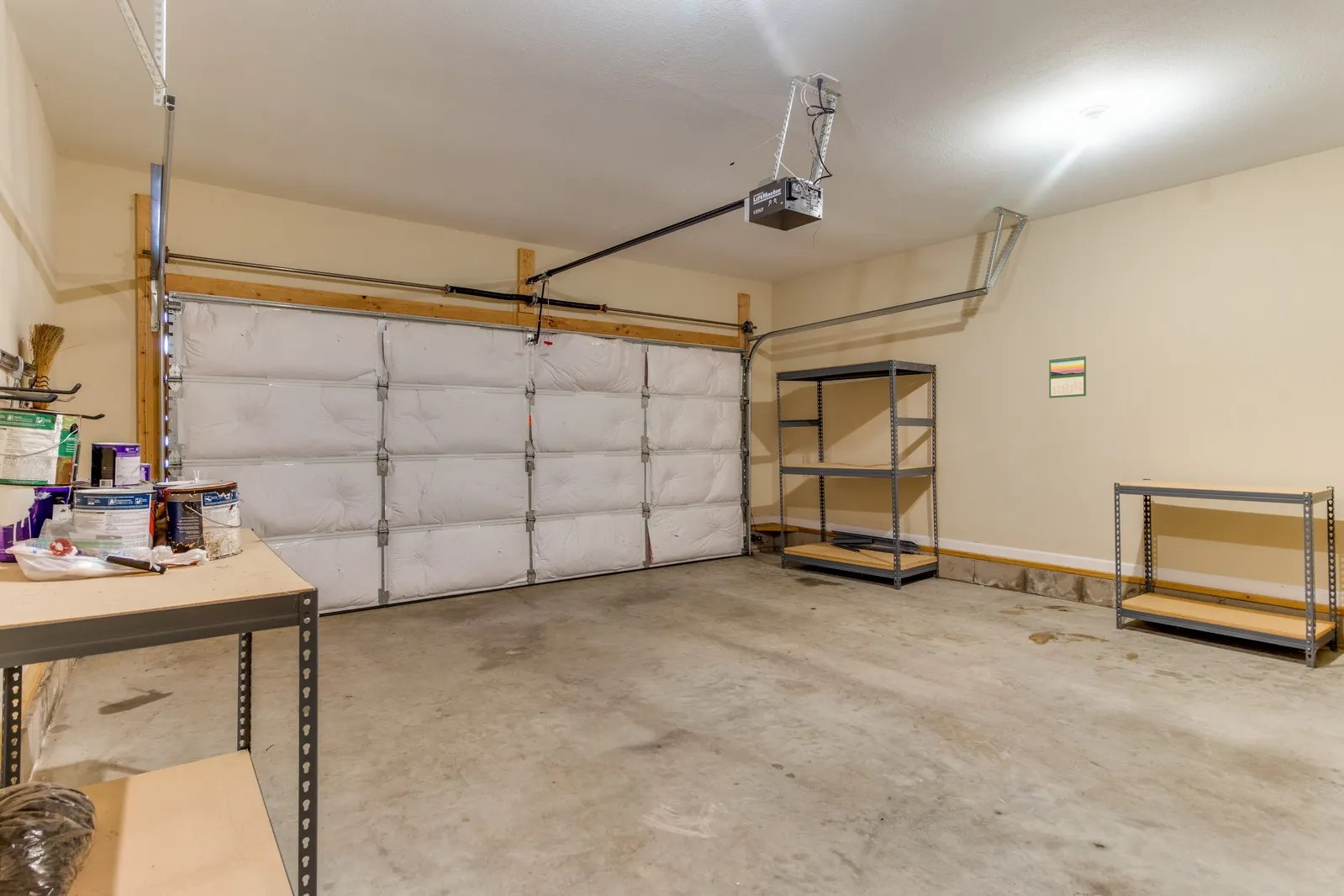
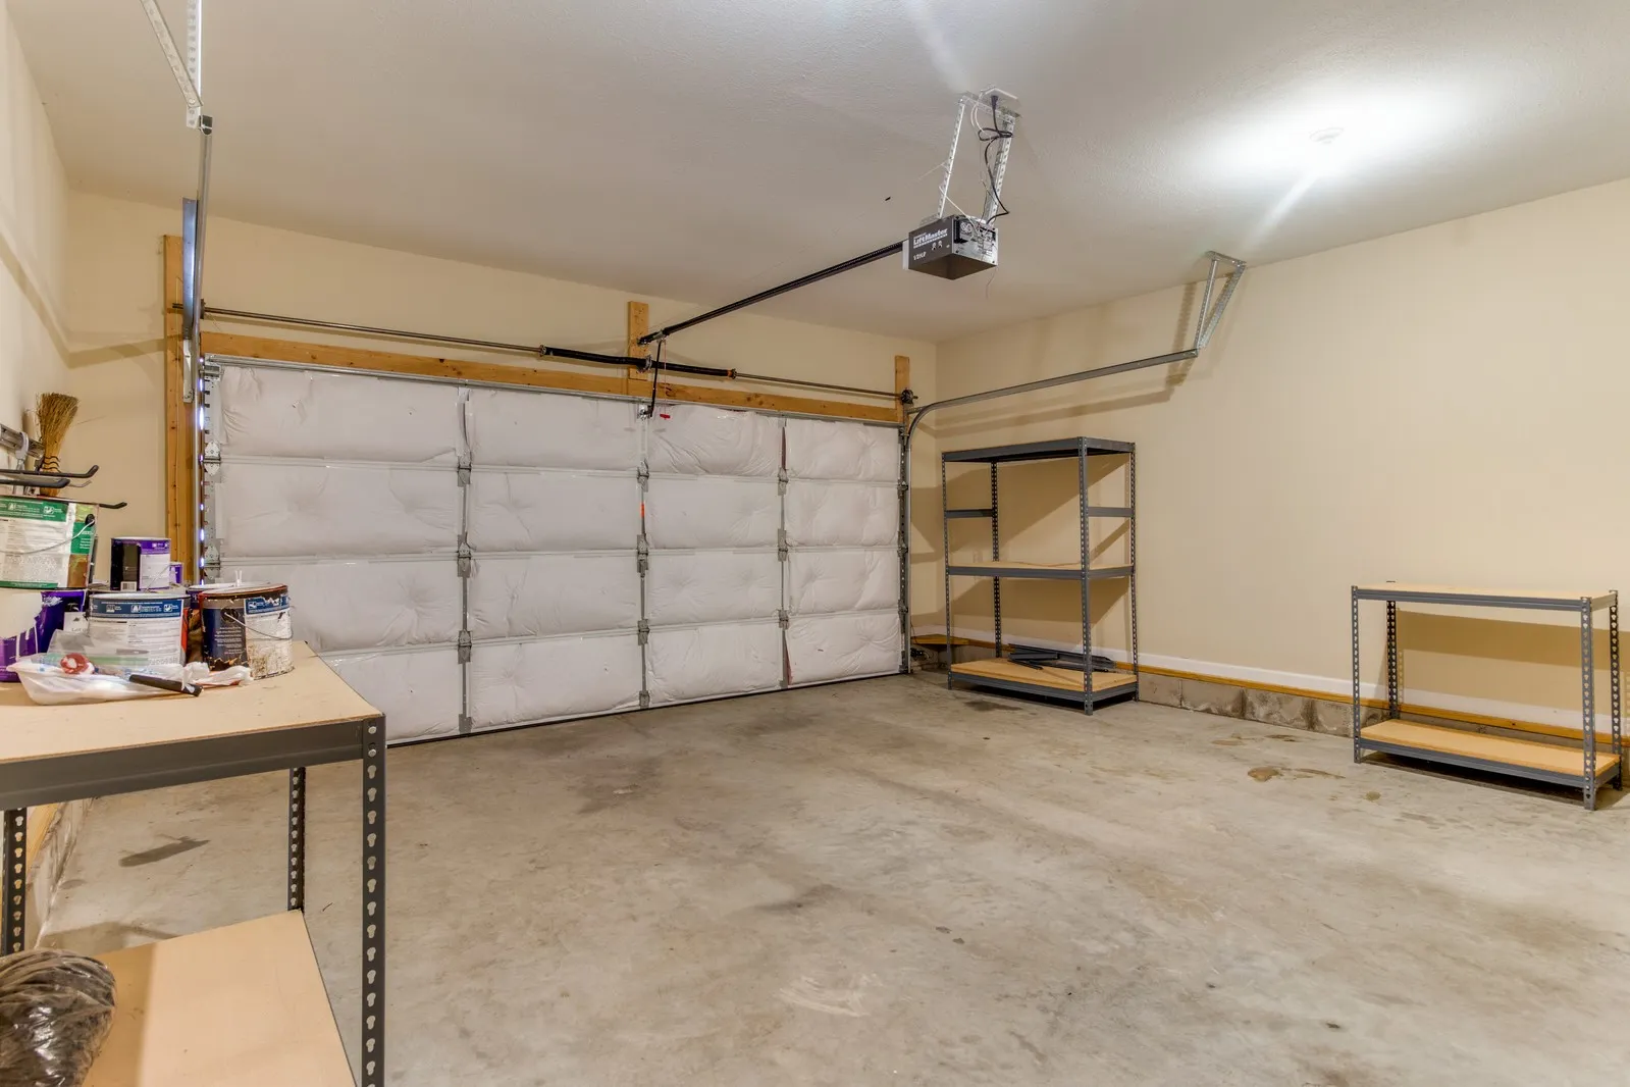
- calendar (1067, 377)
